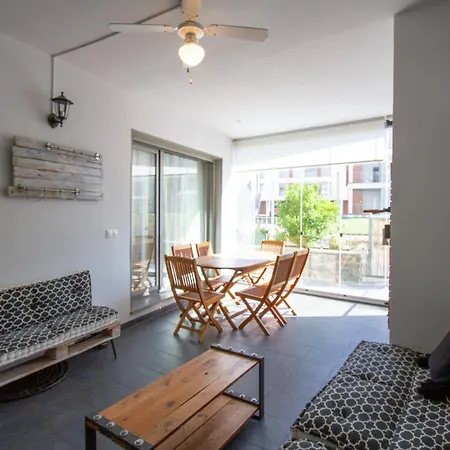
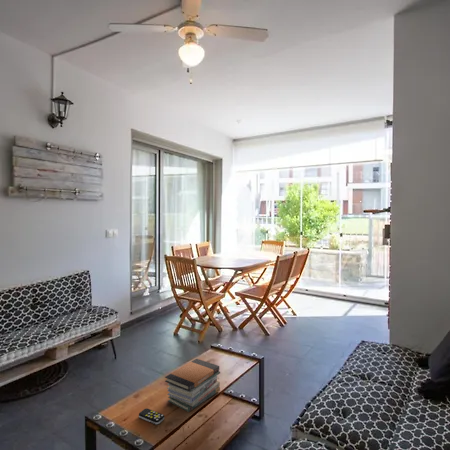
+ remote control (151, 416)
+ book stack (193, 383)
